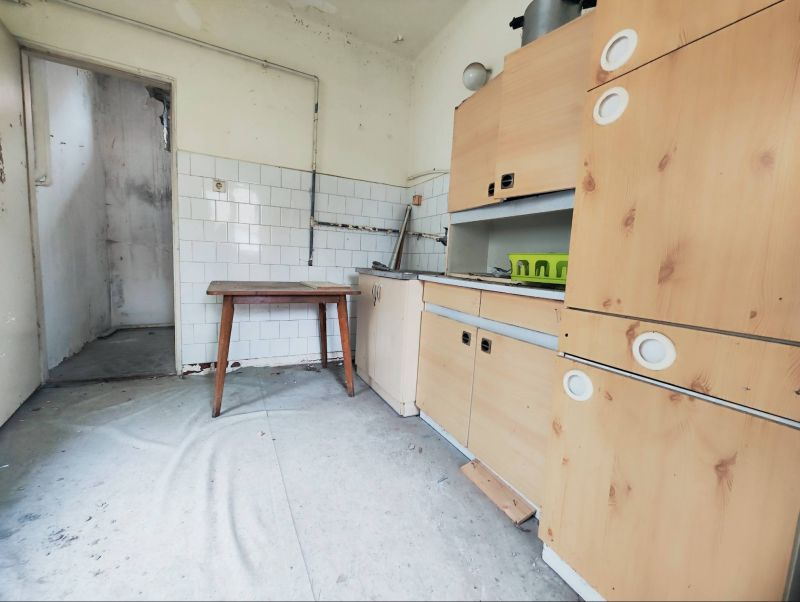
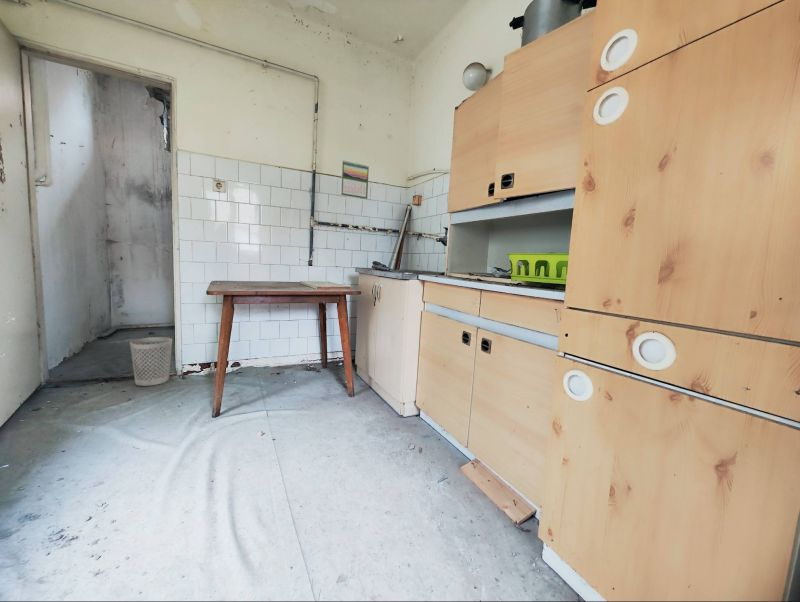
+ calendar (355, 179)
+ wastebasket (152, 361)
